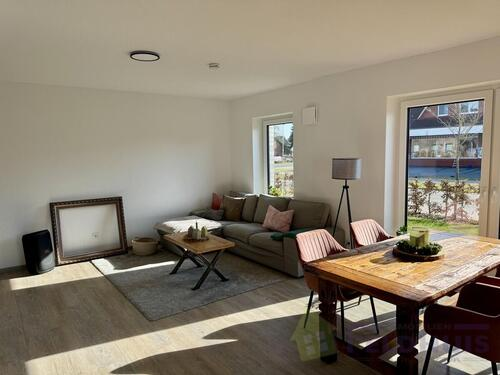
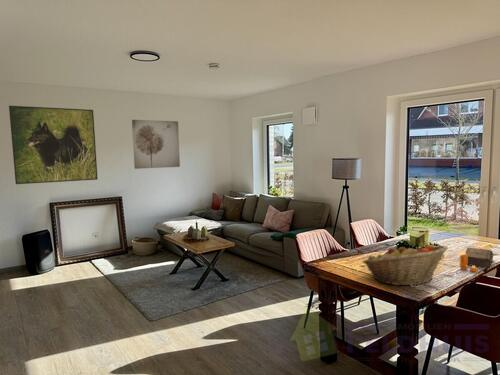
+ book (478, 257)
+ wall art (156, 144)
+ fruit basket (404, 260)
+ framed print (56, 145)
+ pepper shaker (467, 262)
